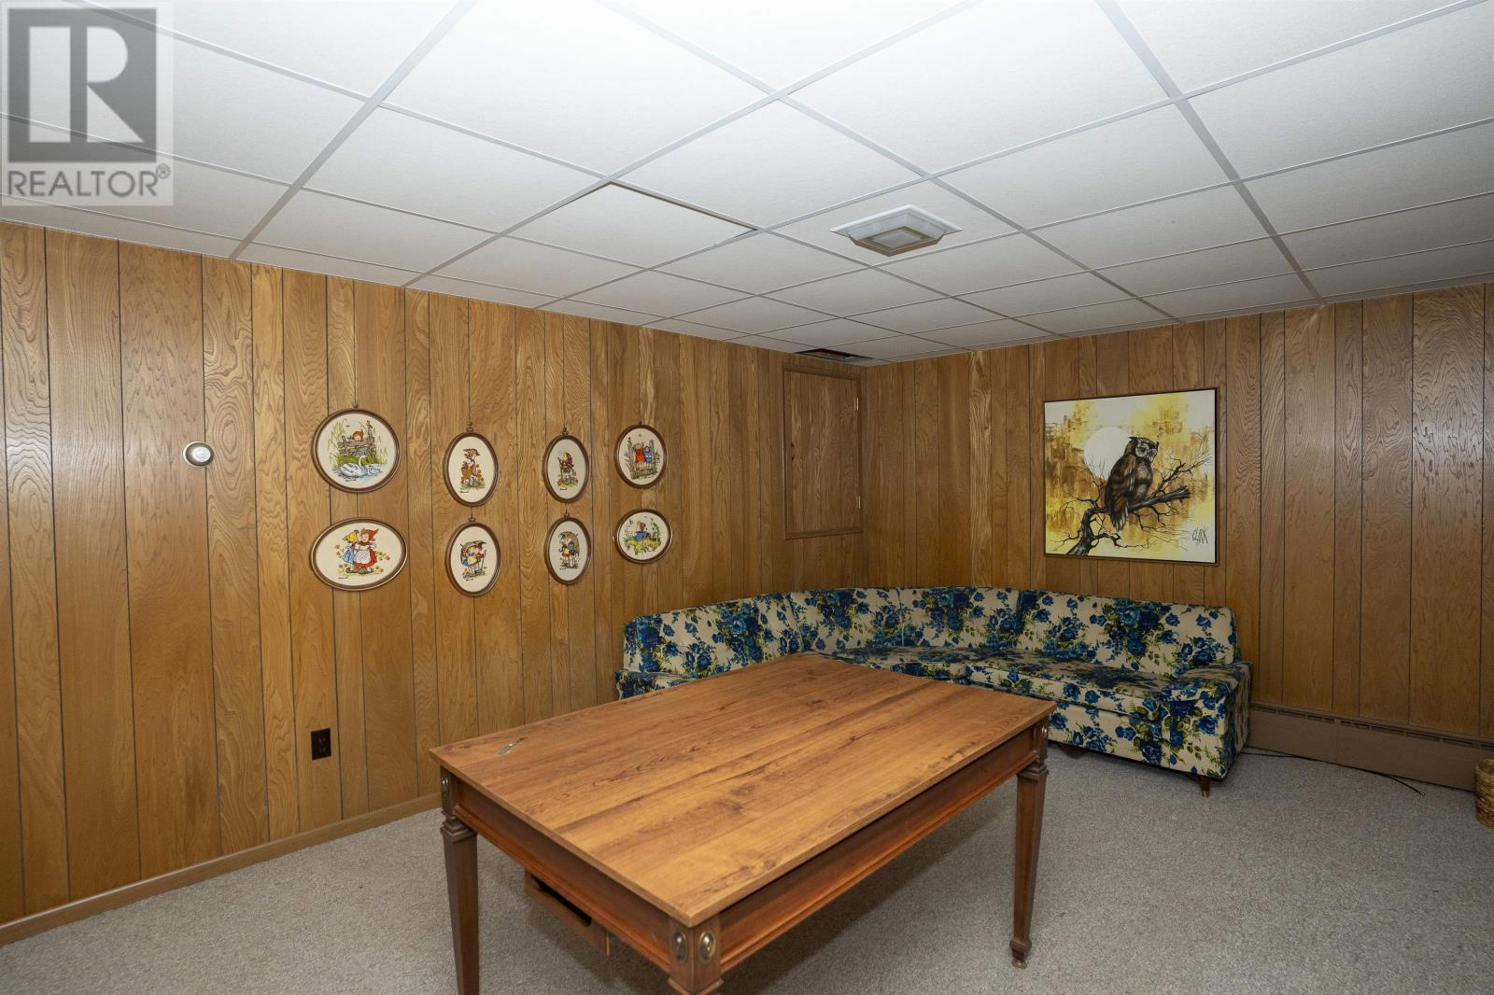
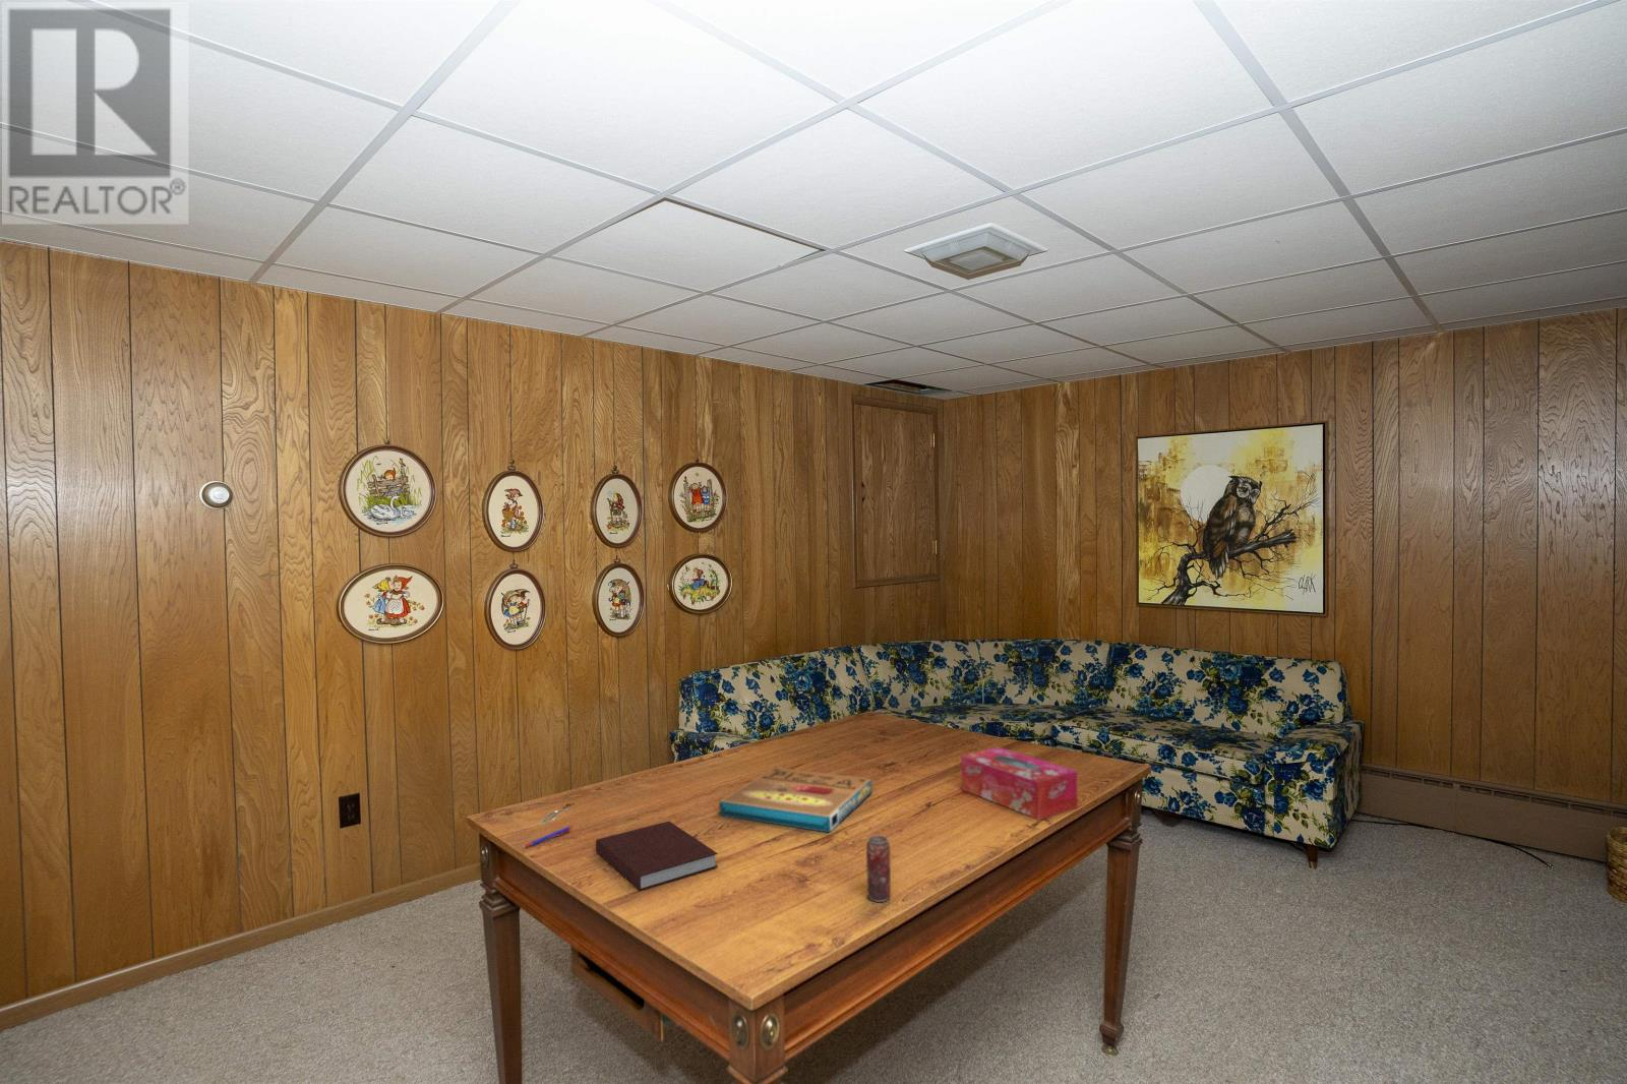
+ tissue box (1017, 780)
+ beverage can (878, 867)
+ pen (548, 836)
+ pizza box (798, 796)
+ notebook (654, 852)
